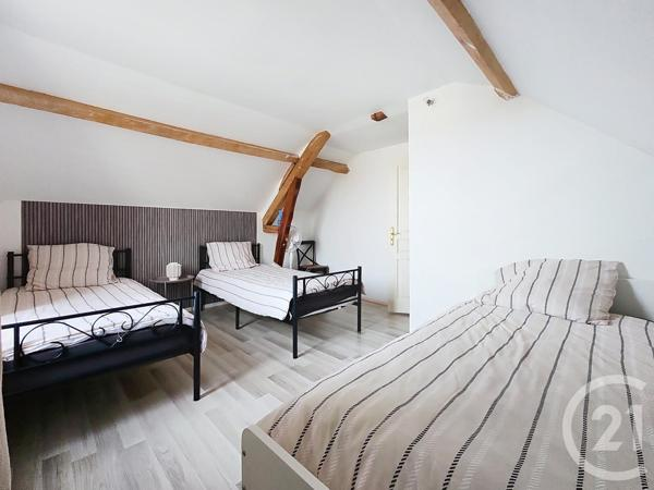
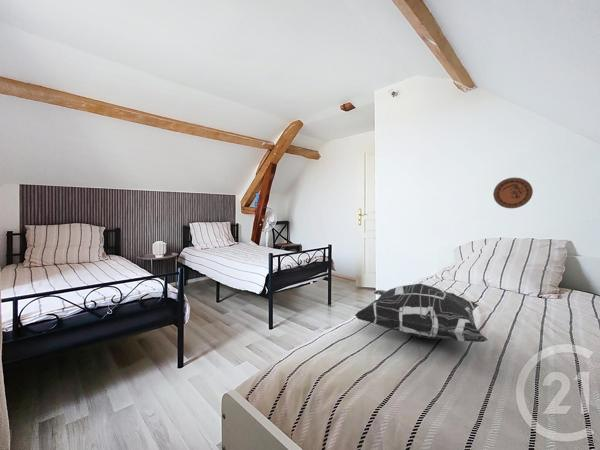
+ decorative plate (512, 193)
+ decorative pillow (417, 308)
